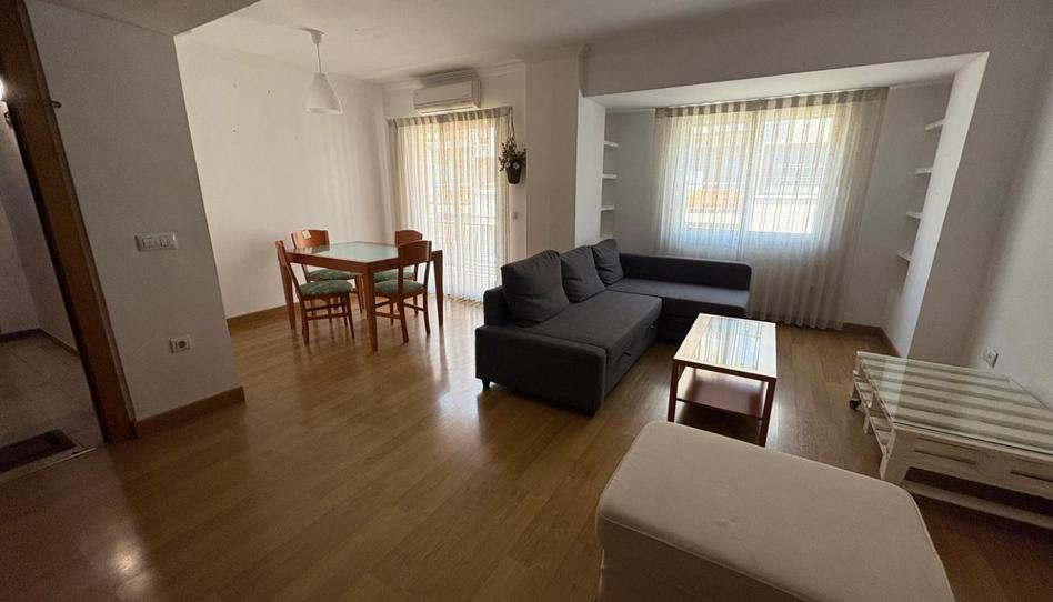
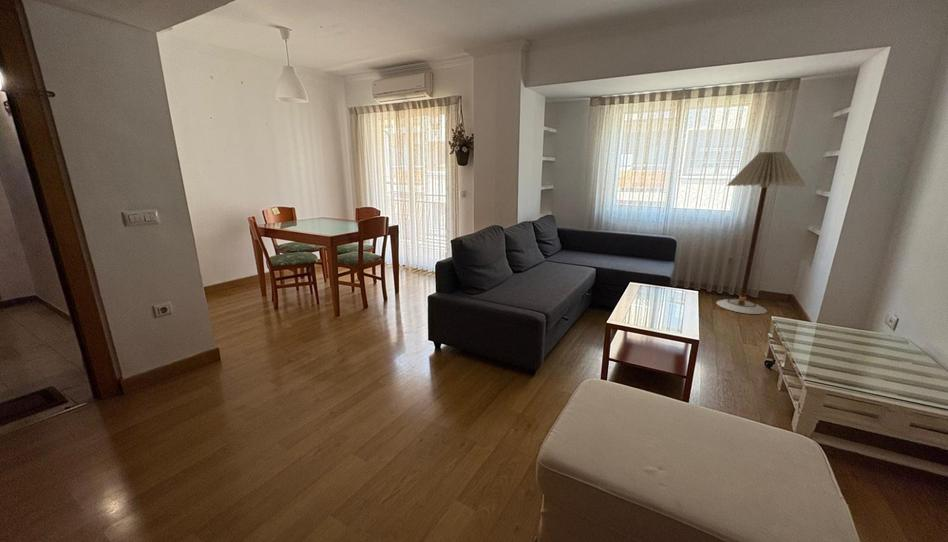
+ floor lamp (755, 233)
